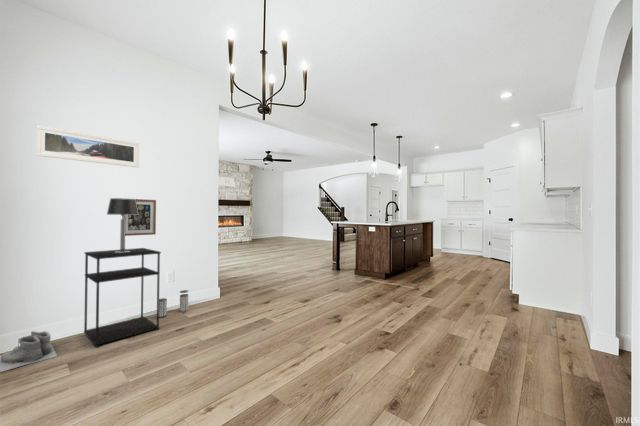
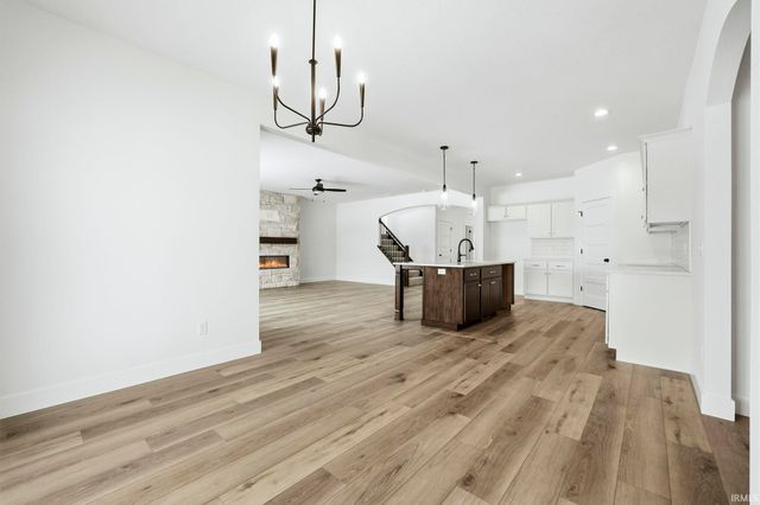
- shelving unit (121, 279)
- table lamp (123, 225)
- wall art (139, 217)
- trash can (180, 302)
- boots (27, 344)
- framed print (93, 148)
